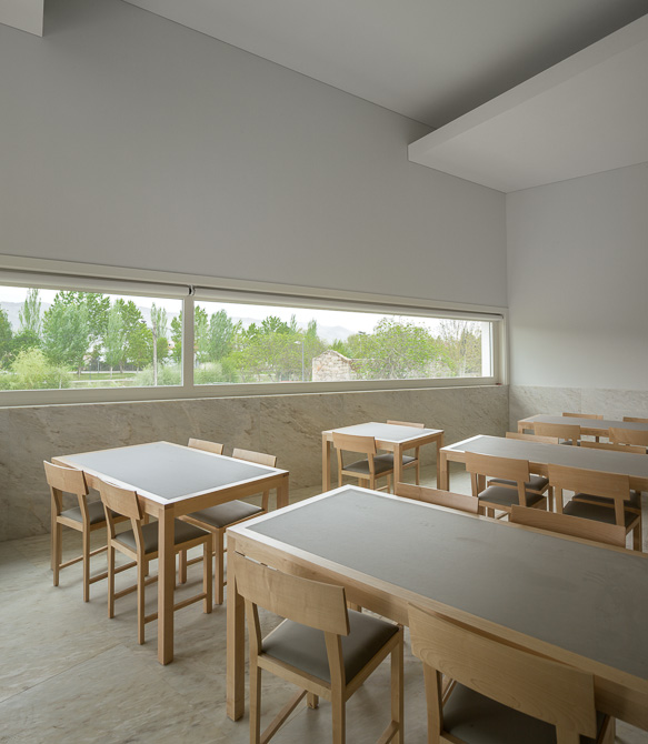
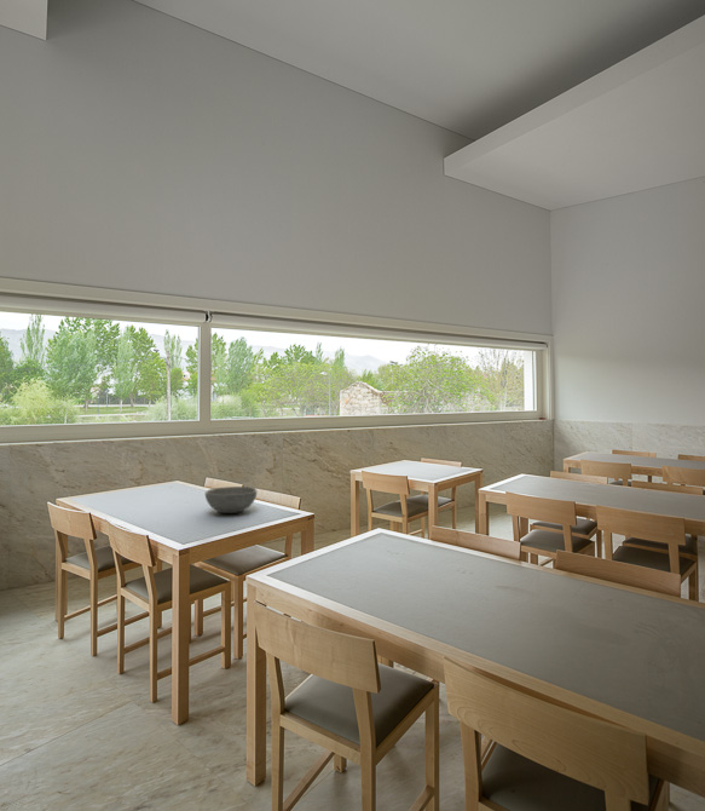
+ bowl (231, 501)
